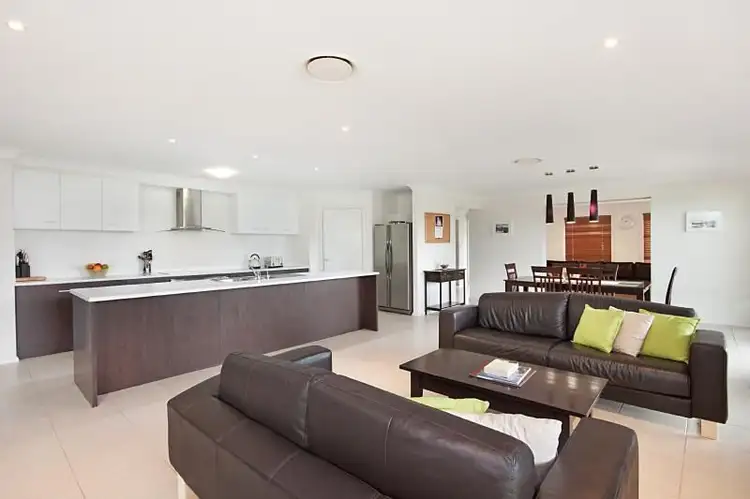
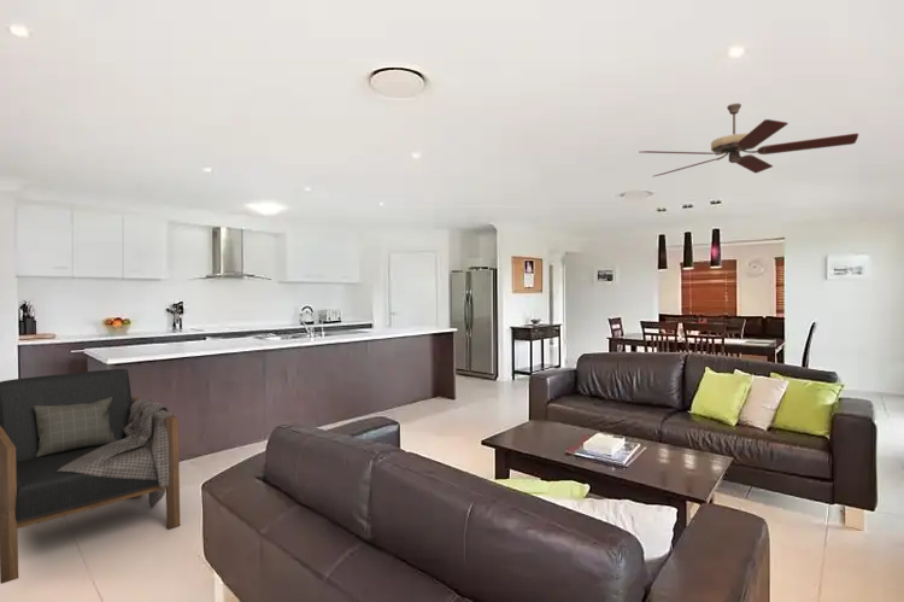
+ armchair (94, 454)
+ ceiling fan (741, 134)
